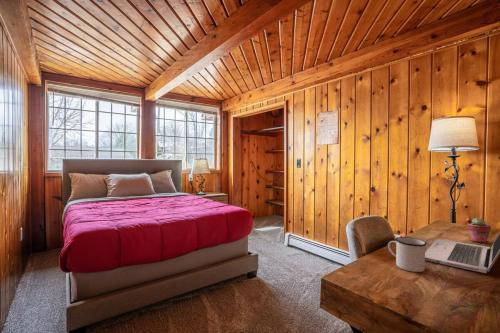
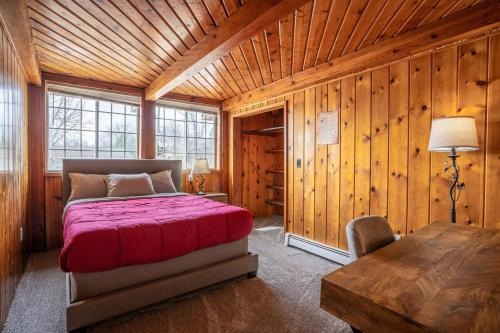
- laptop (466, 243)
- mug (405, 252)
- potted succulent (478, 229)
